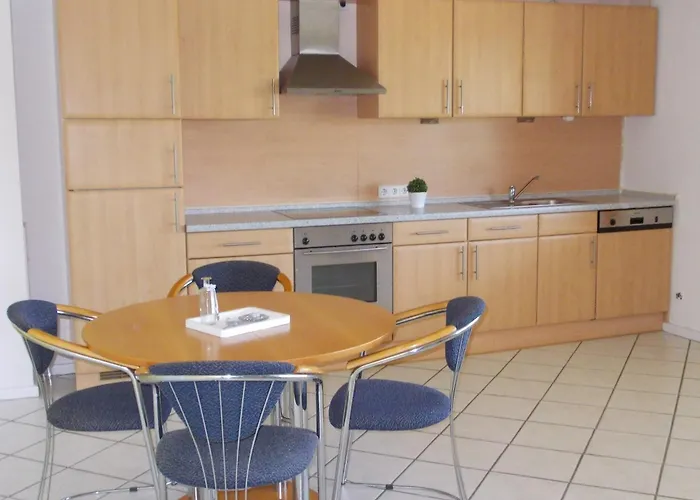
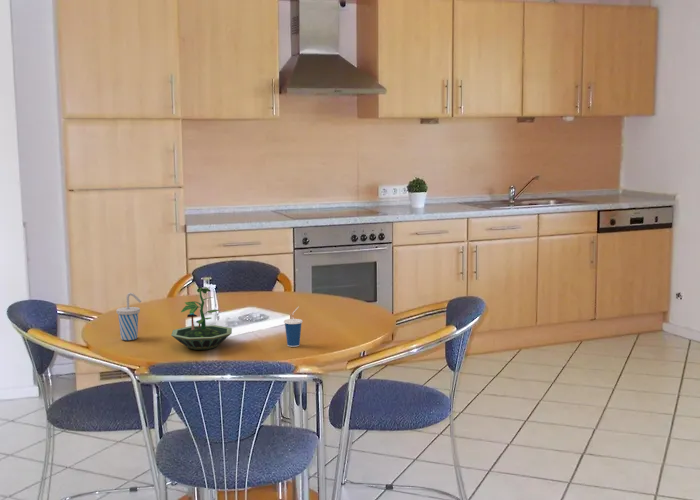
+ cup (293, 326)
+ cup (129, 315)
+ terrarium (201, 298)
